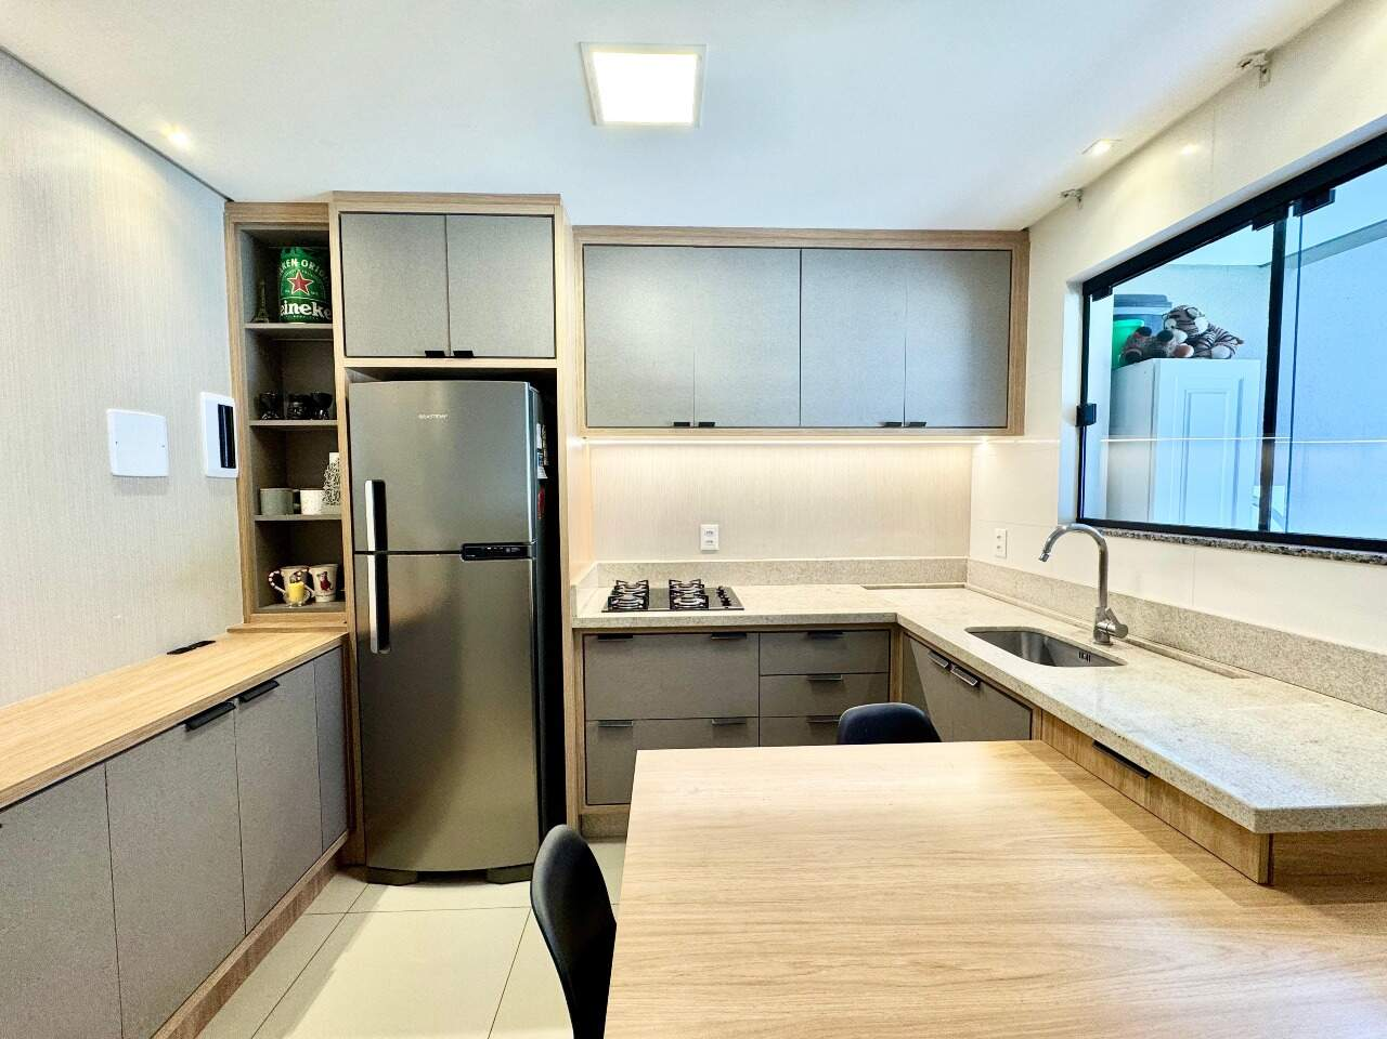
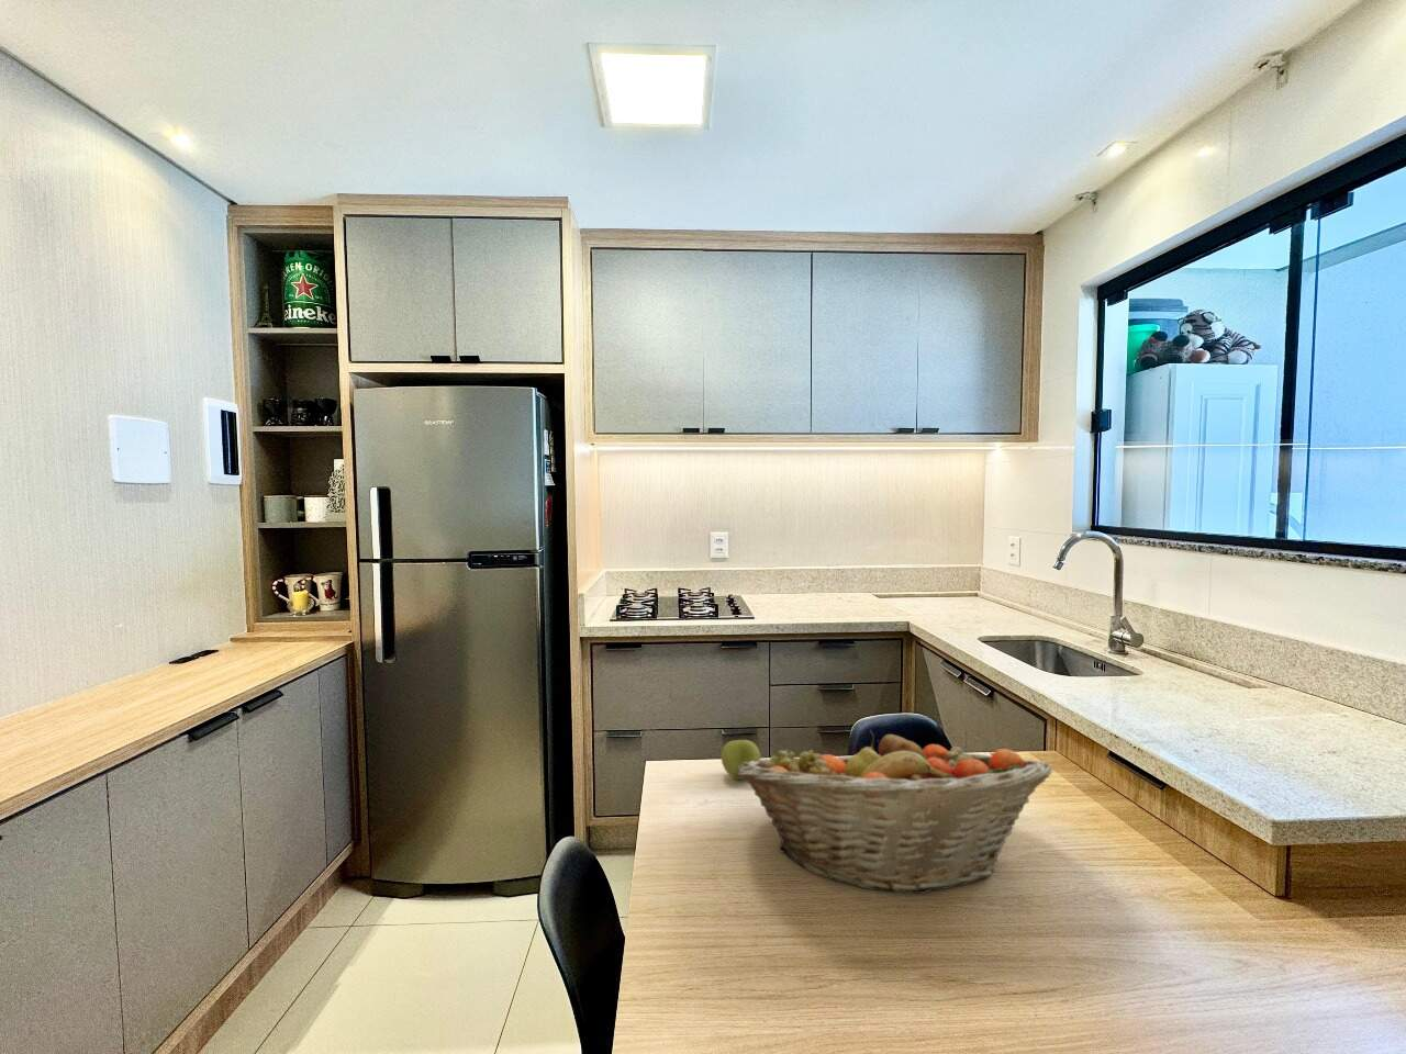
+ fruit basket (887, 789)
+ apple (741, 757)
